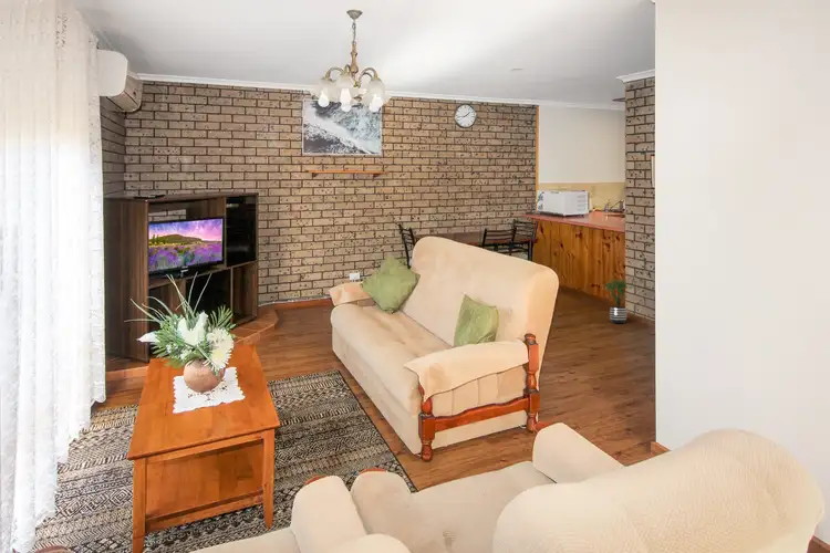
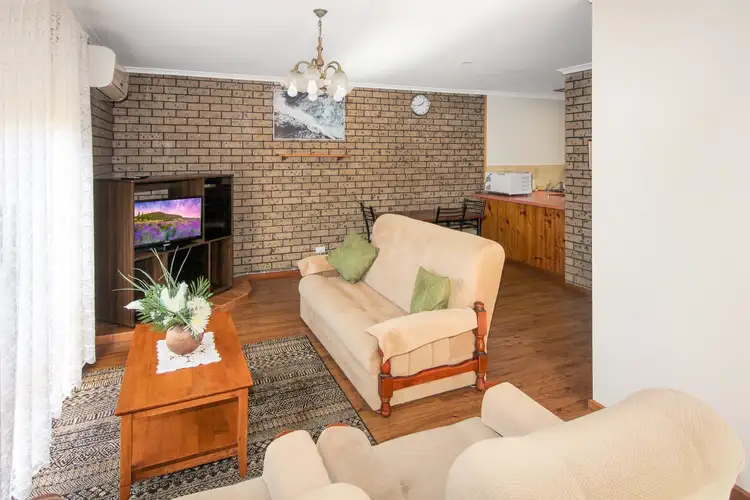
- potted plant (616, 300)
